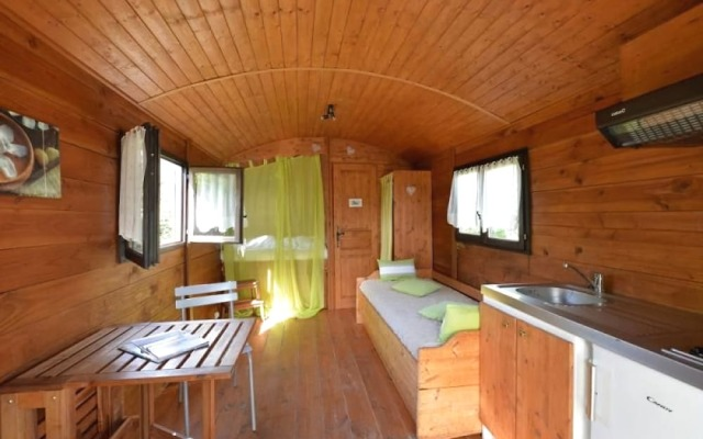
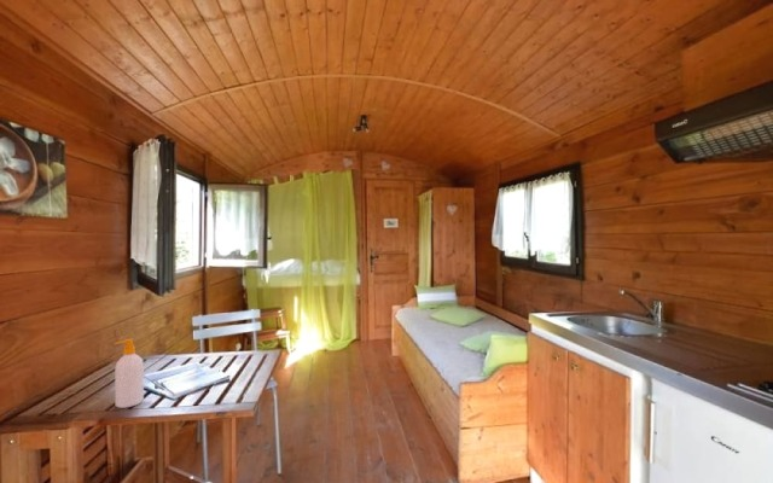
+ soap bottle (128, 371)
